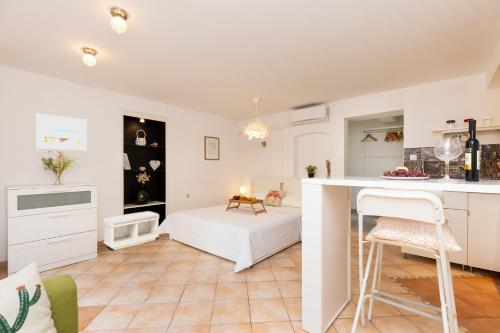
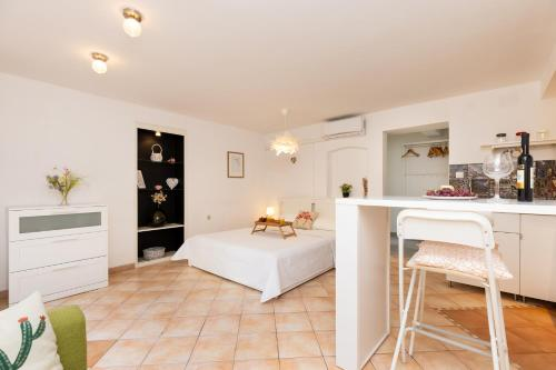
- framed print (63, 133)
- bench (132, 228)
